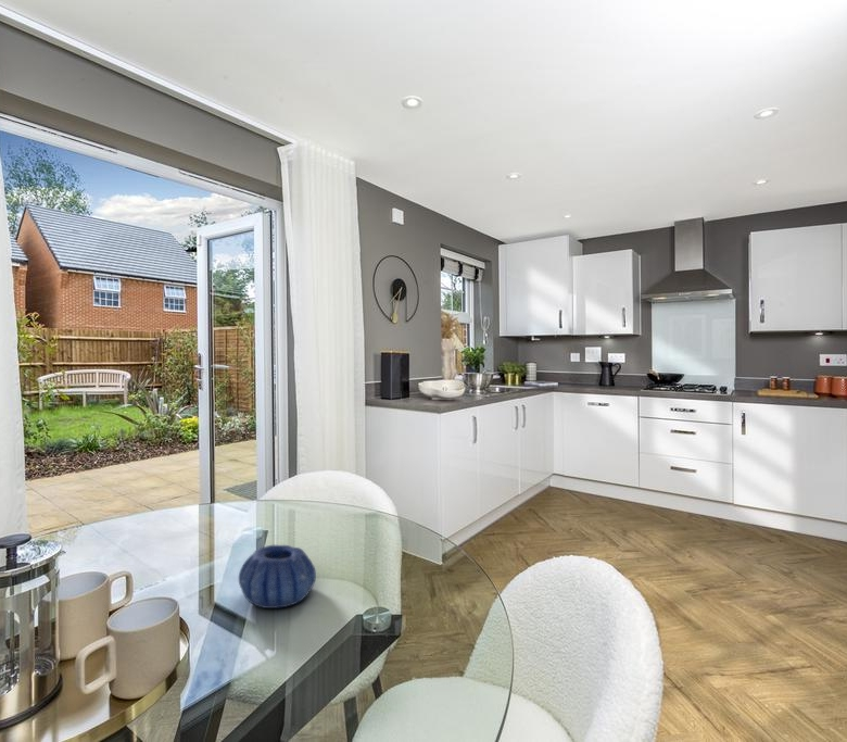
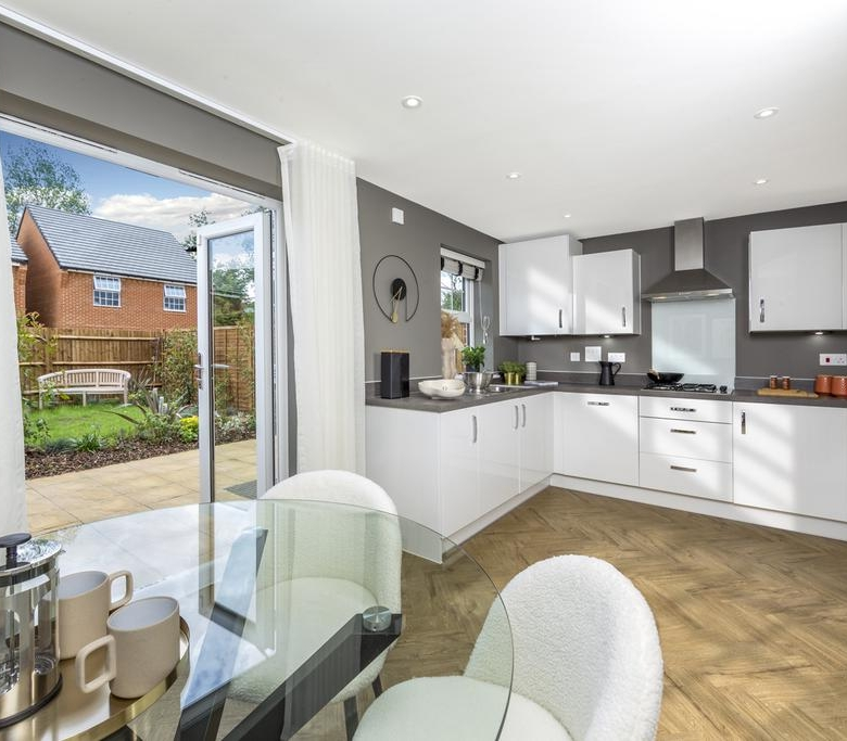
- decorative bowl (278, 574)
